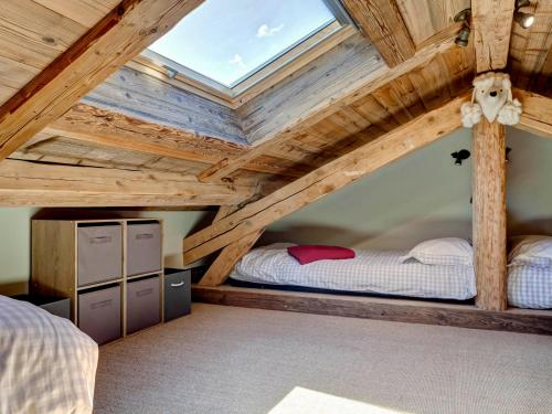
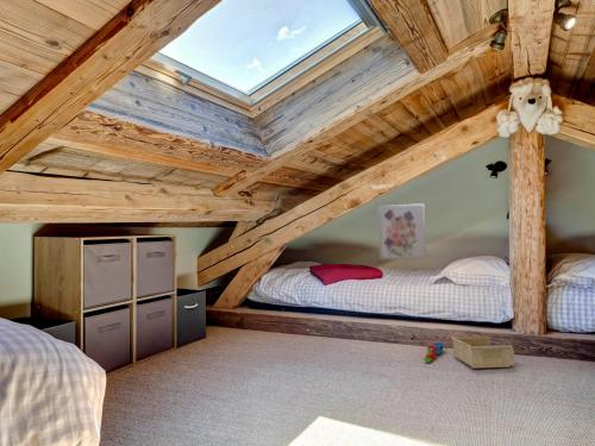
+ toy train (433, 350)
+ storage bin (482, 351)
+ wall art (402, 232)
